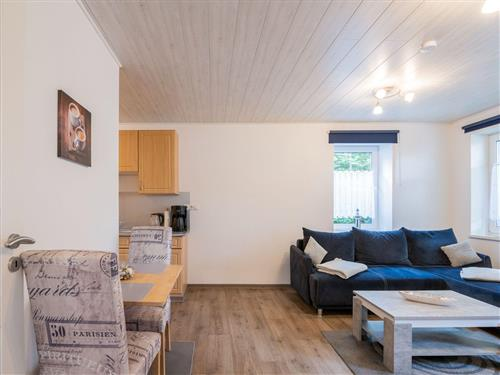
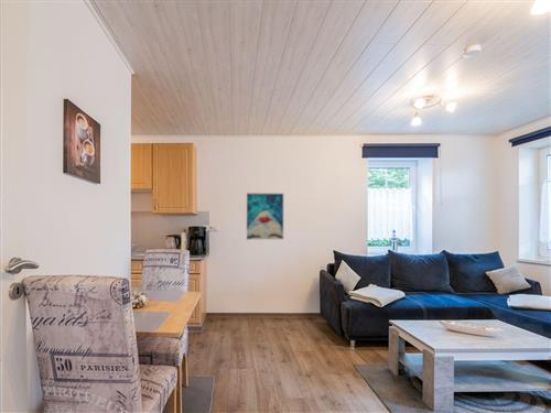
+ wall art (264, 216)
